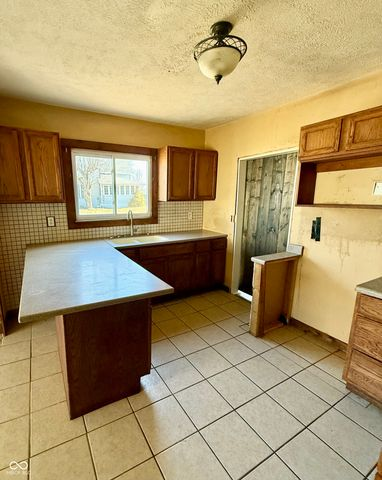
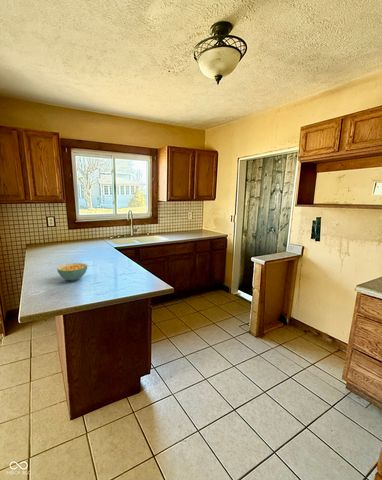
+ cereal bowl (73, 273)
